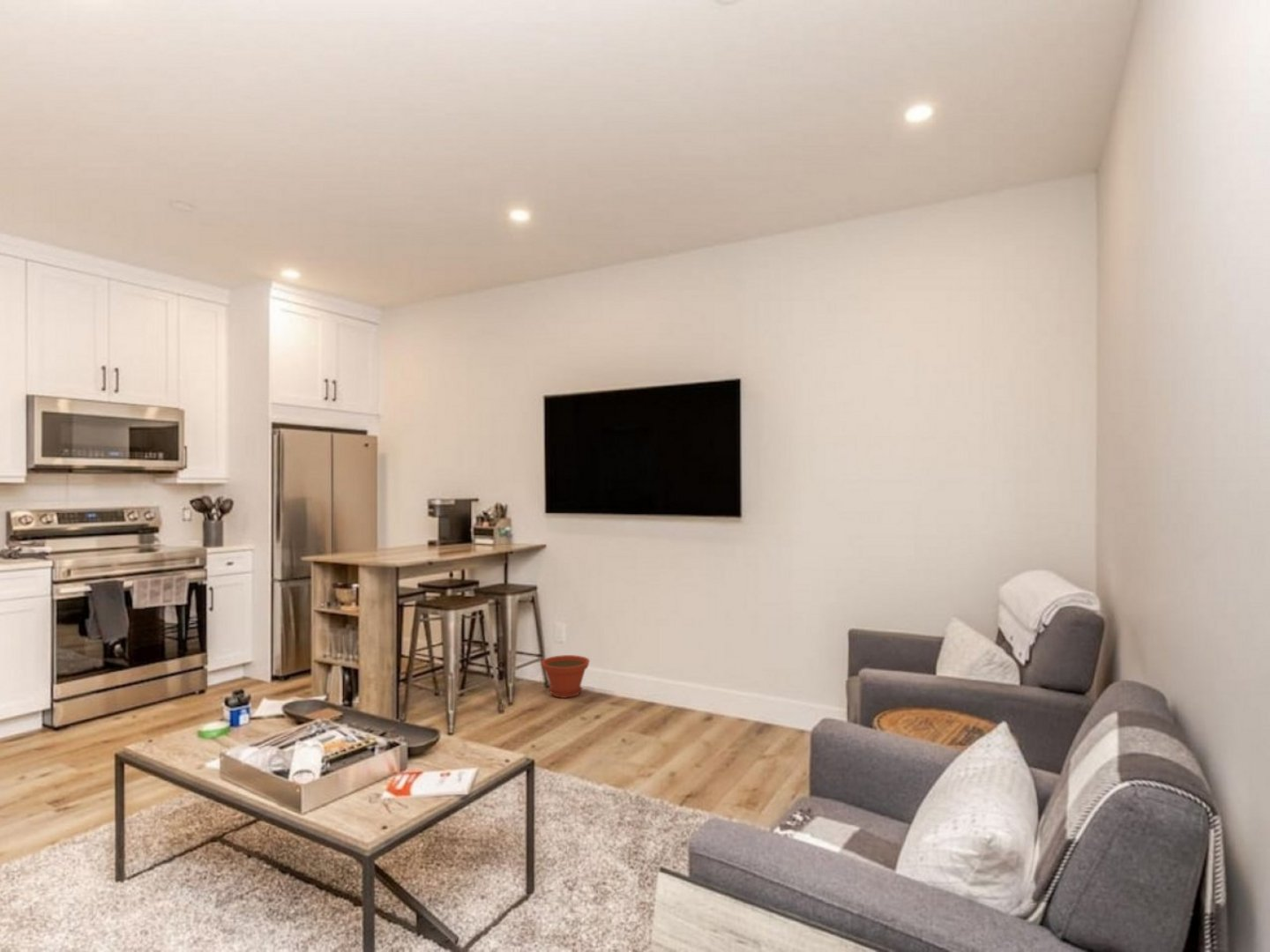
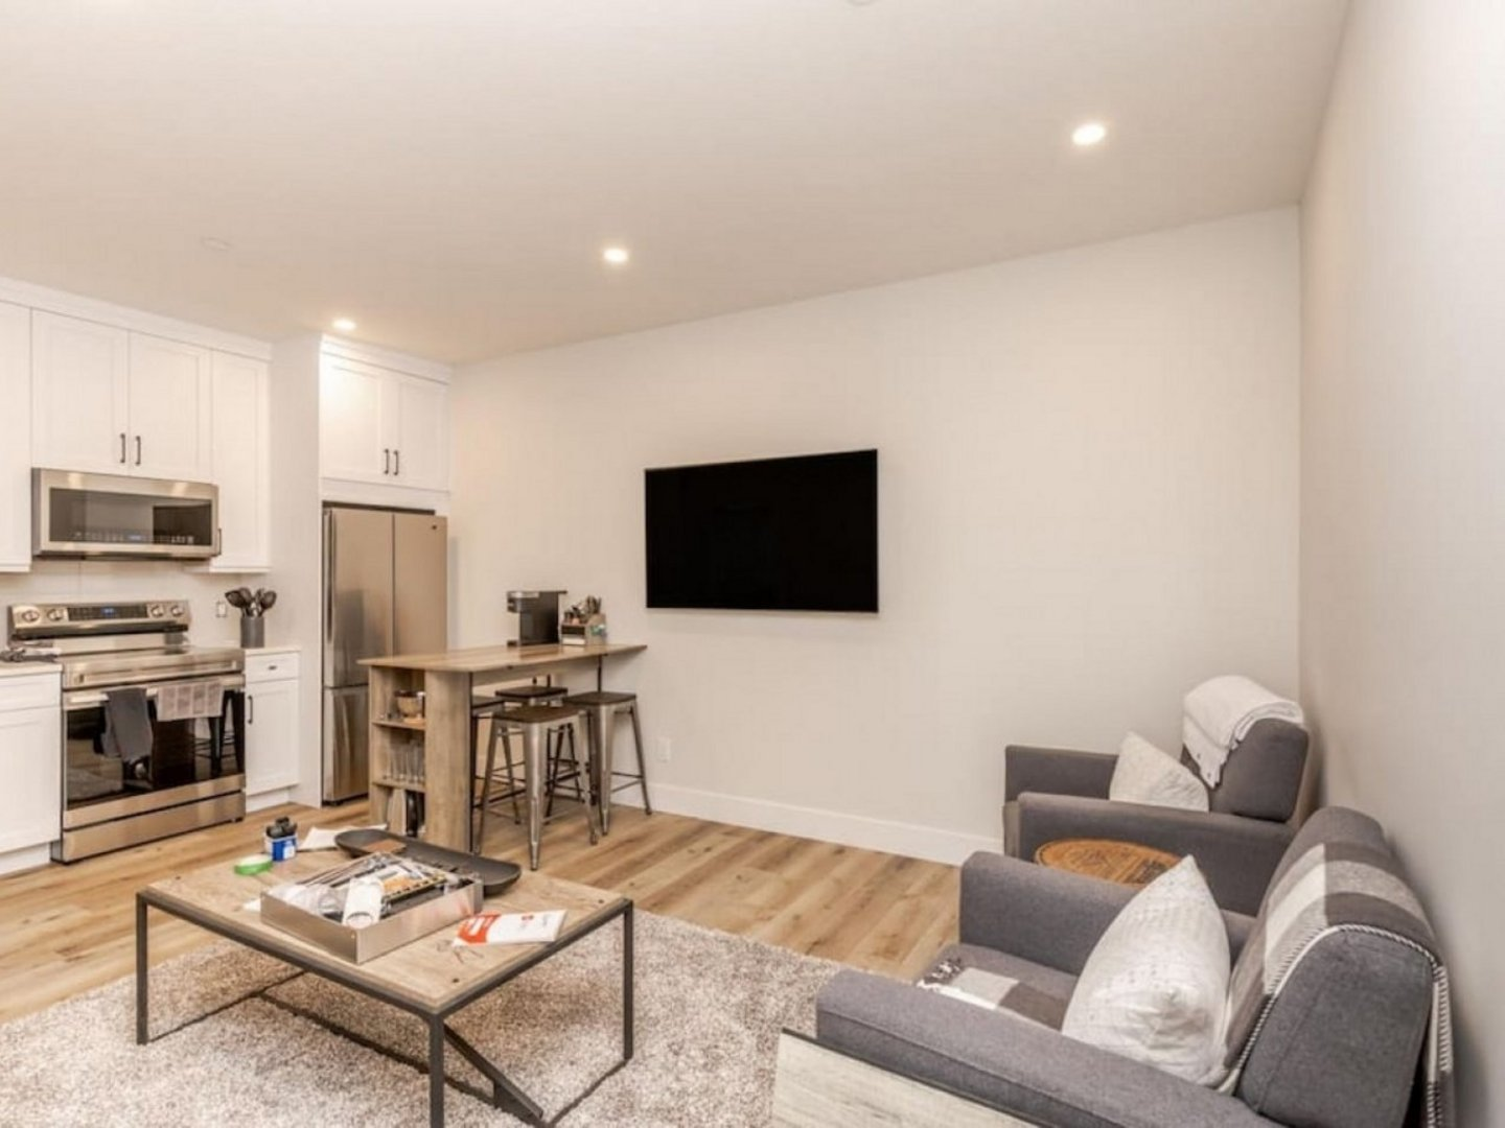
- plant pot (565, 677)
